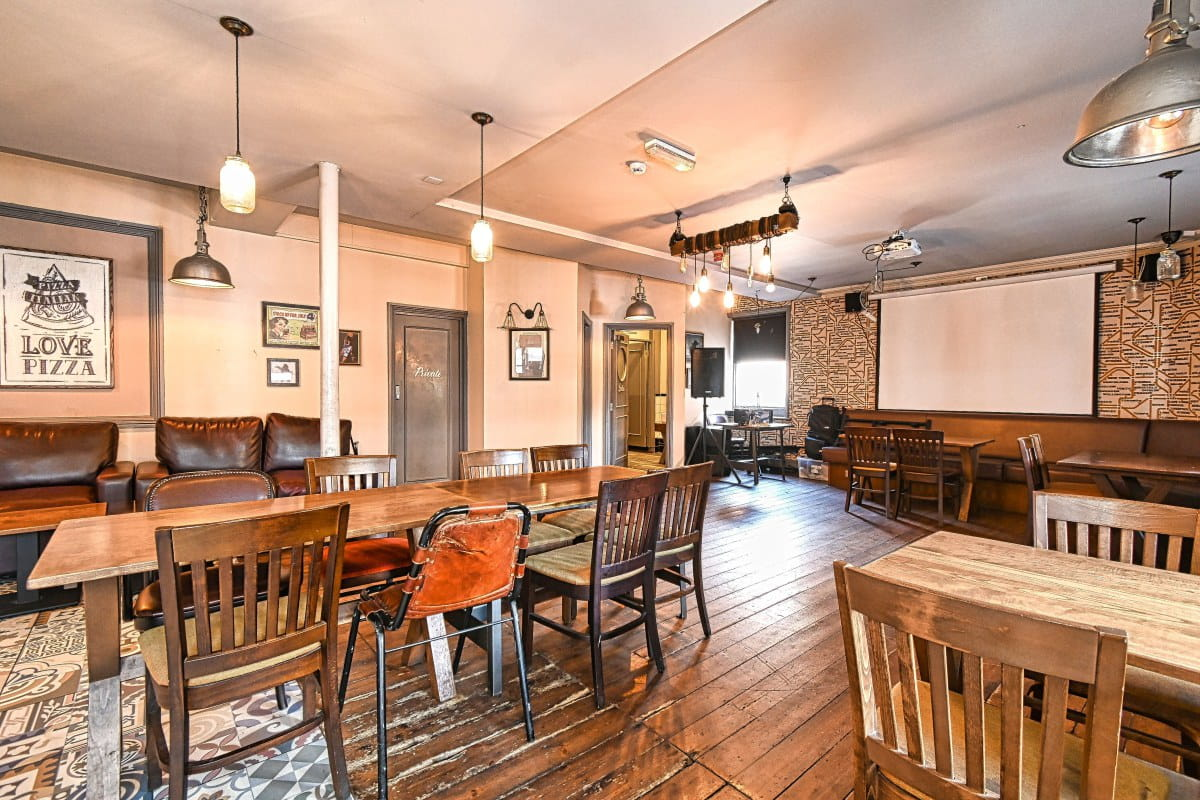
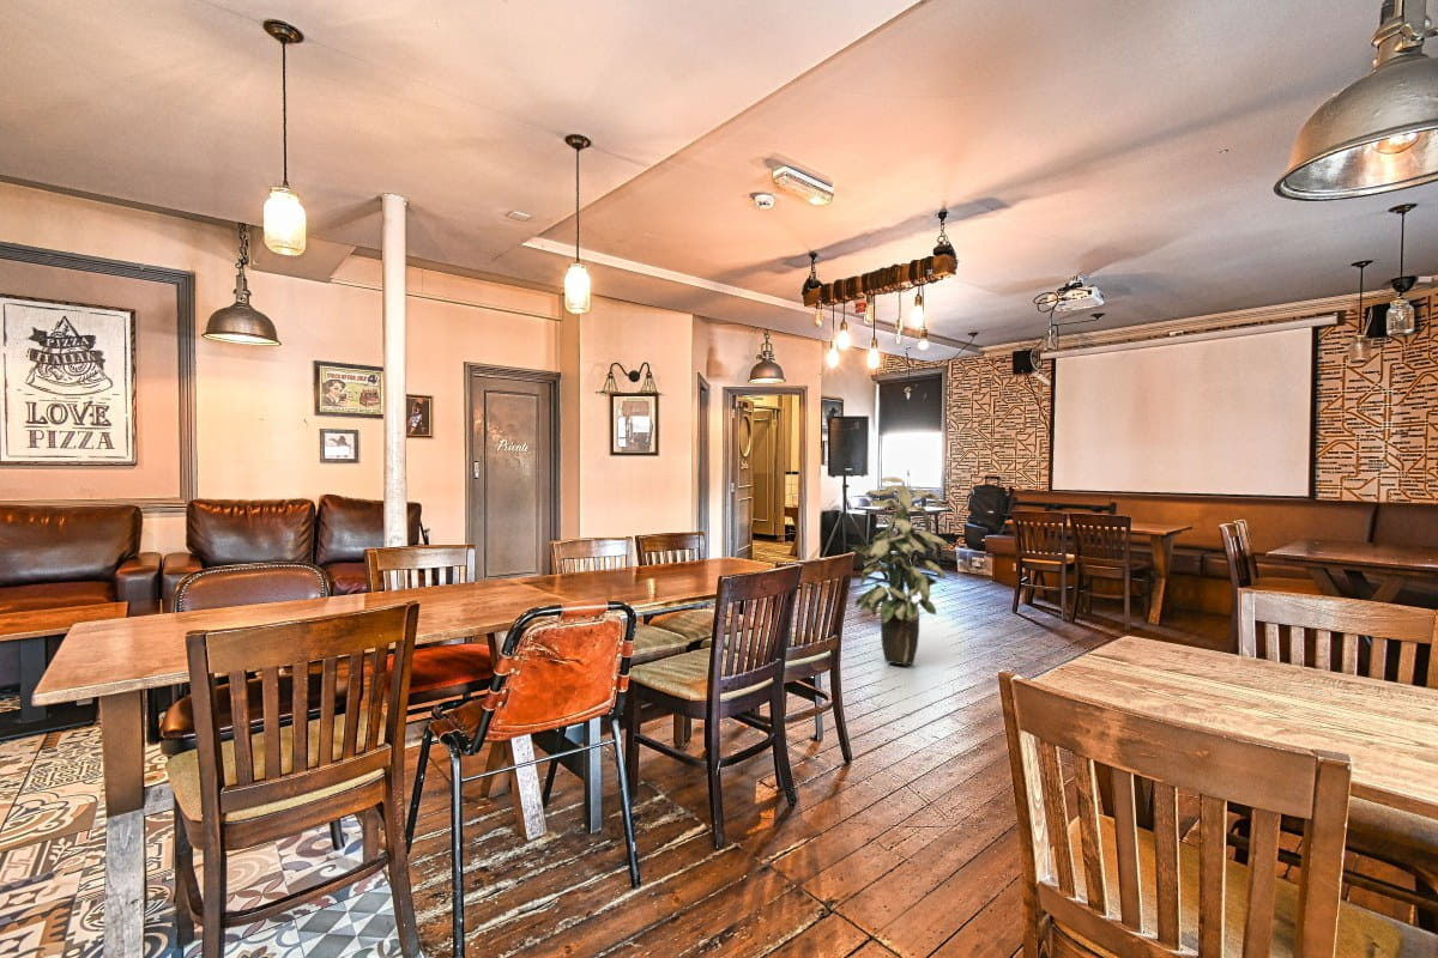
+ indoor plant (896, 569)
